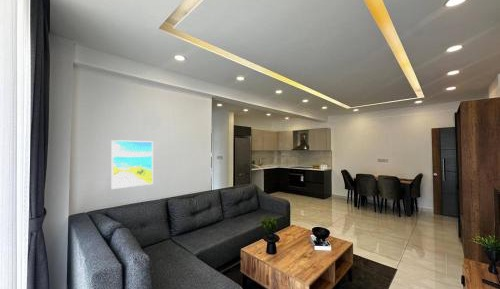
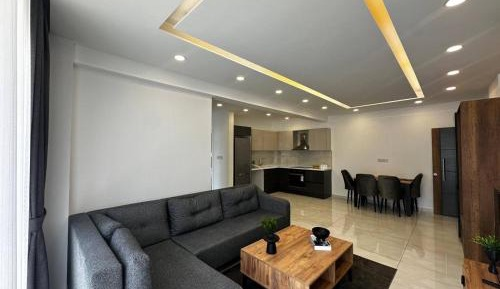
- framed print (133, 163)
